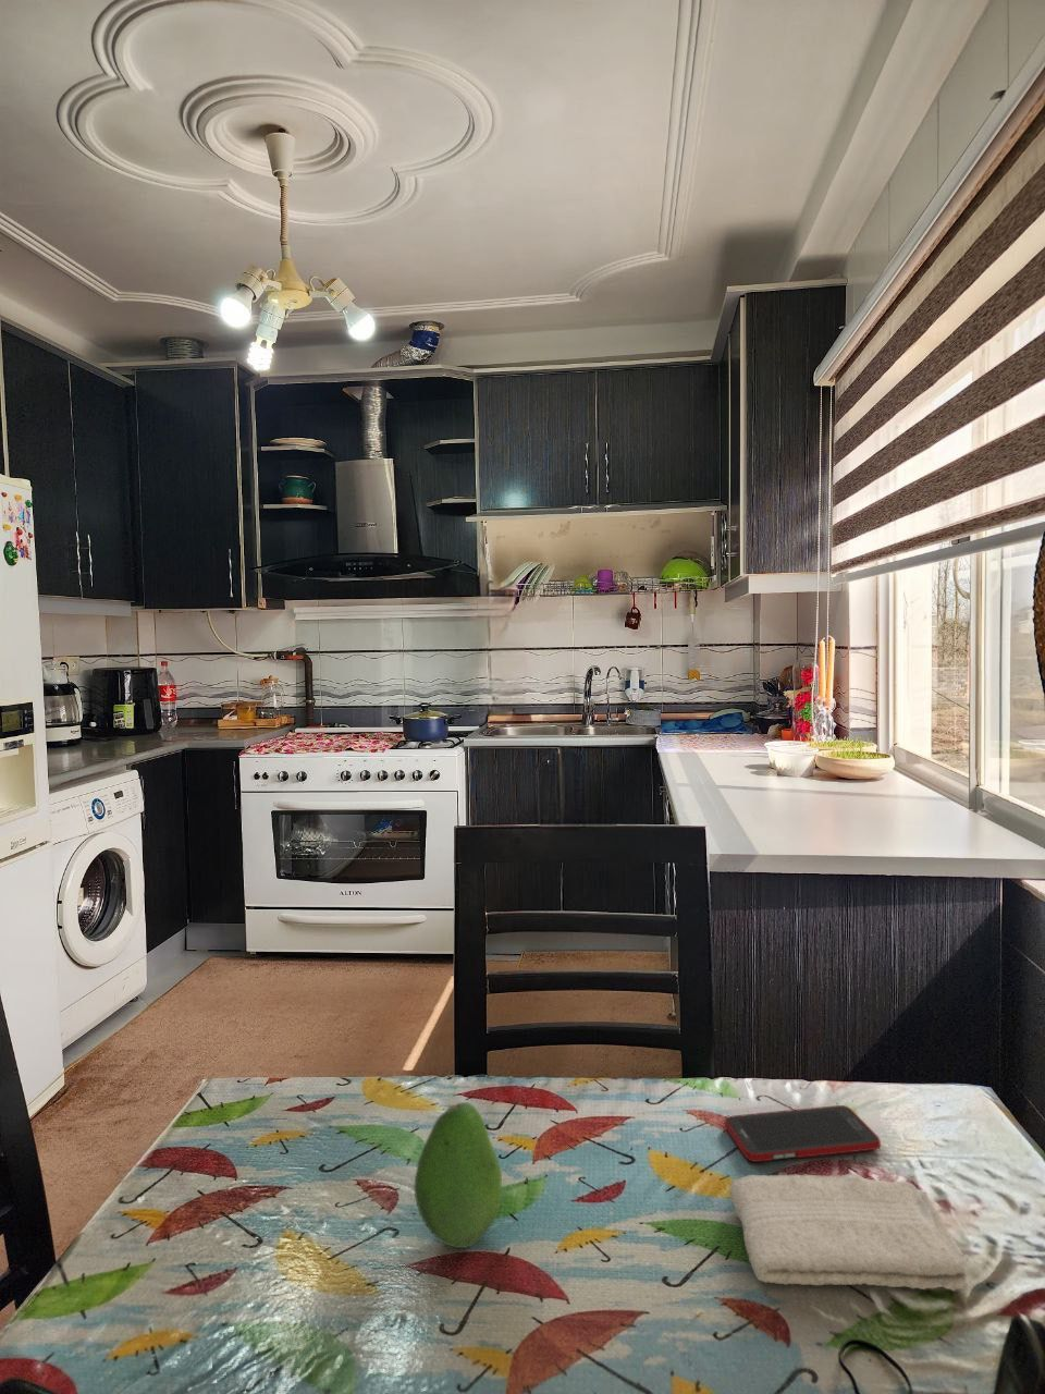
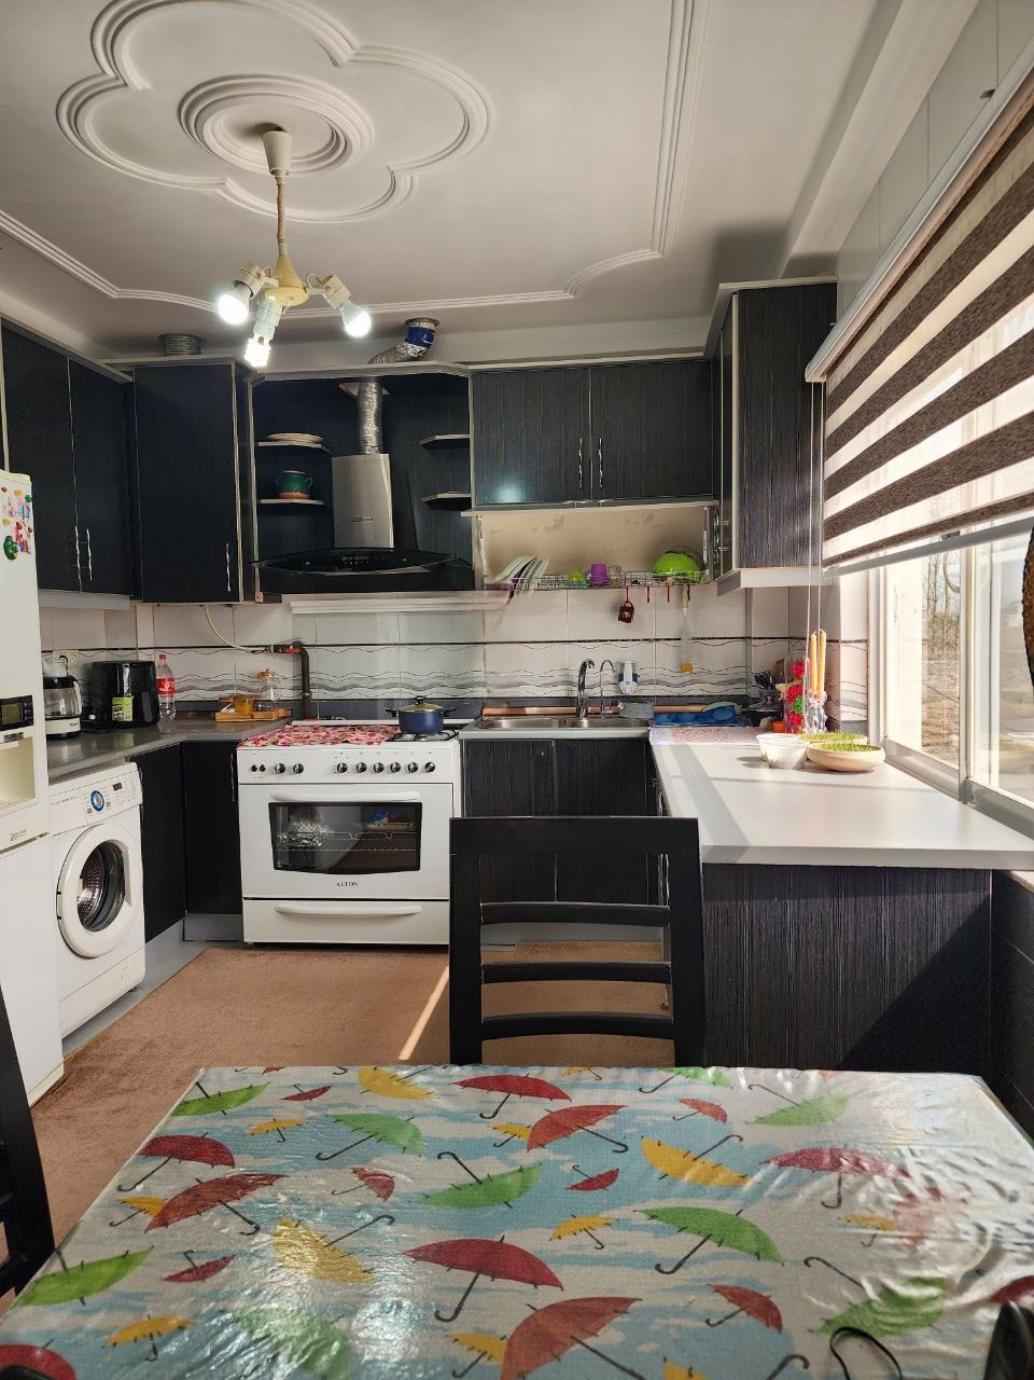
- washcloth (843, 1227)
- cell phone (800, 1133)
- fruit (457, 1173)
